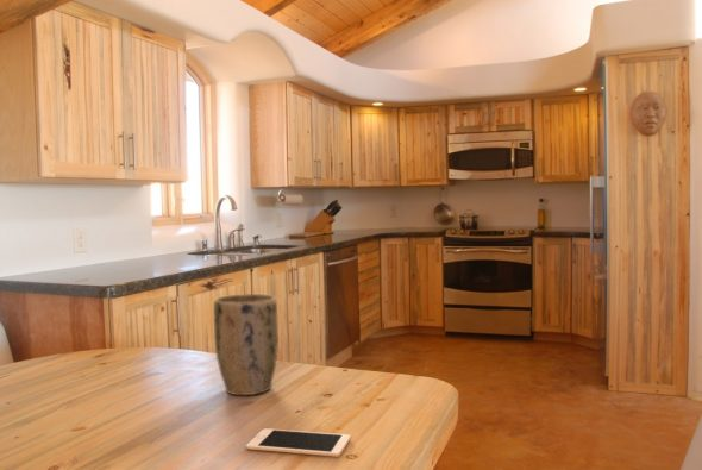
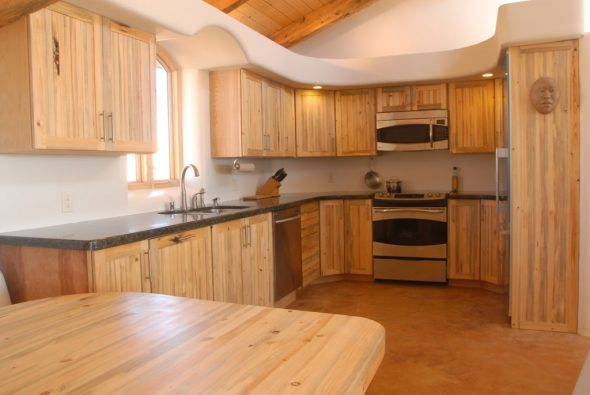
- plant pot (246, 343)
- cell phone (299, 441)
